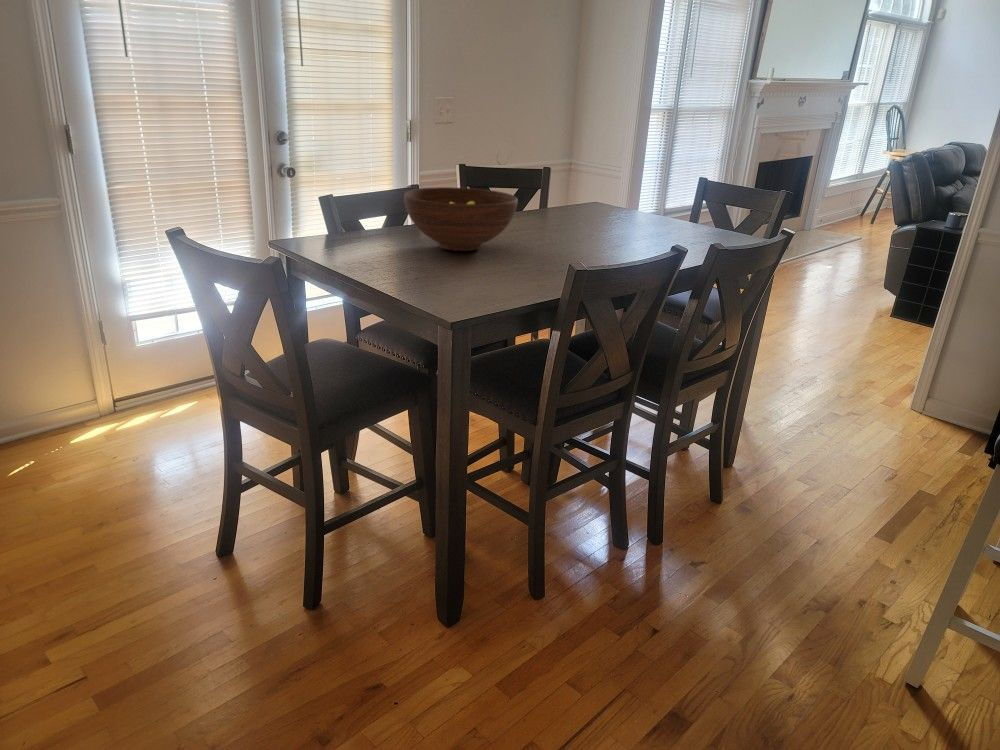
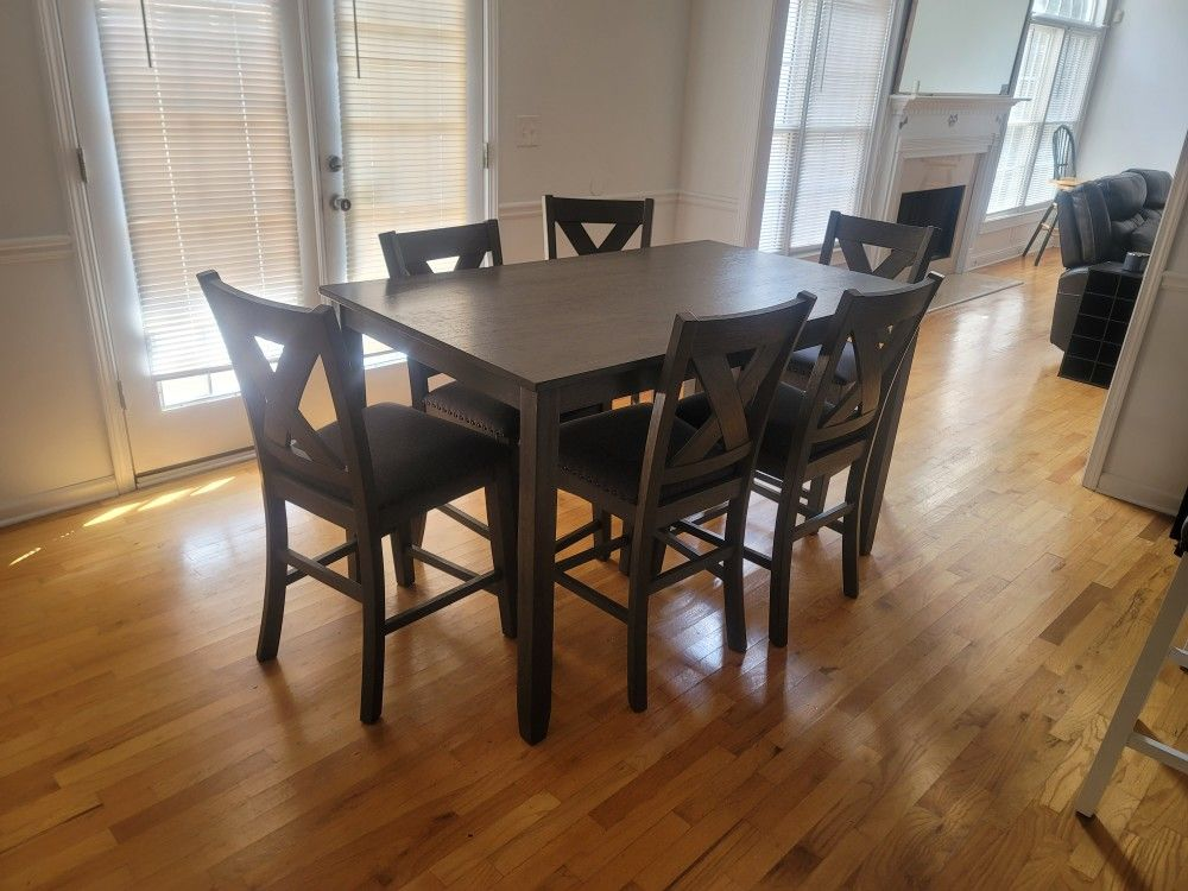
- fruit bowl (460, 221)
